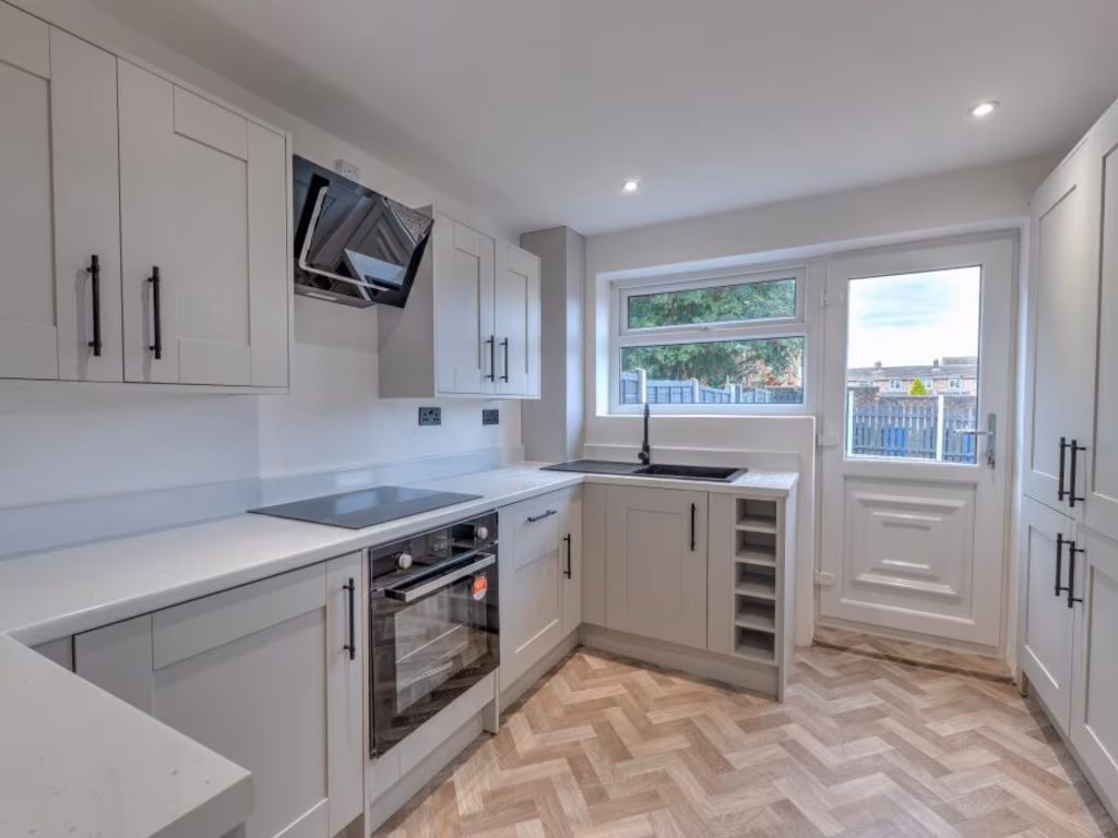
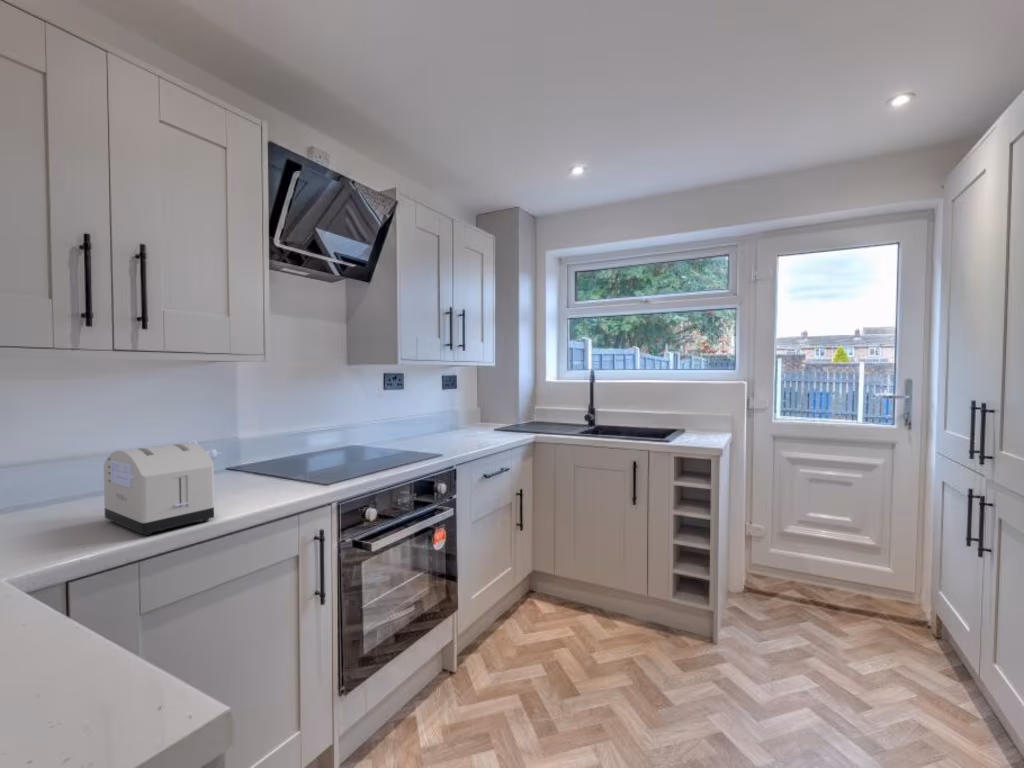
+ toaster (181, 479)
